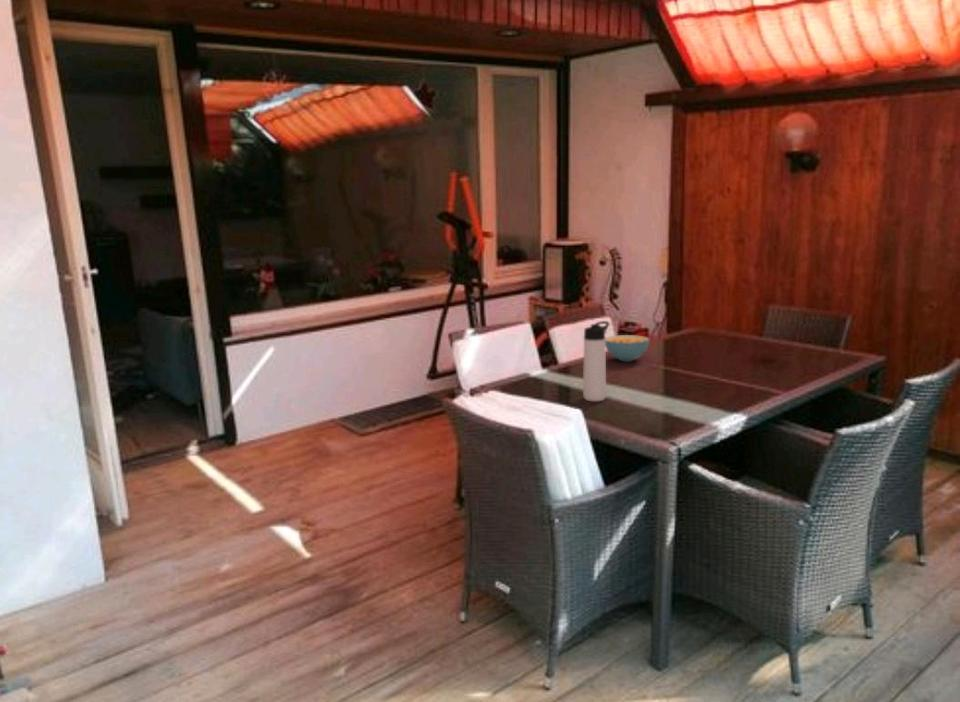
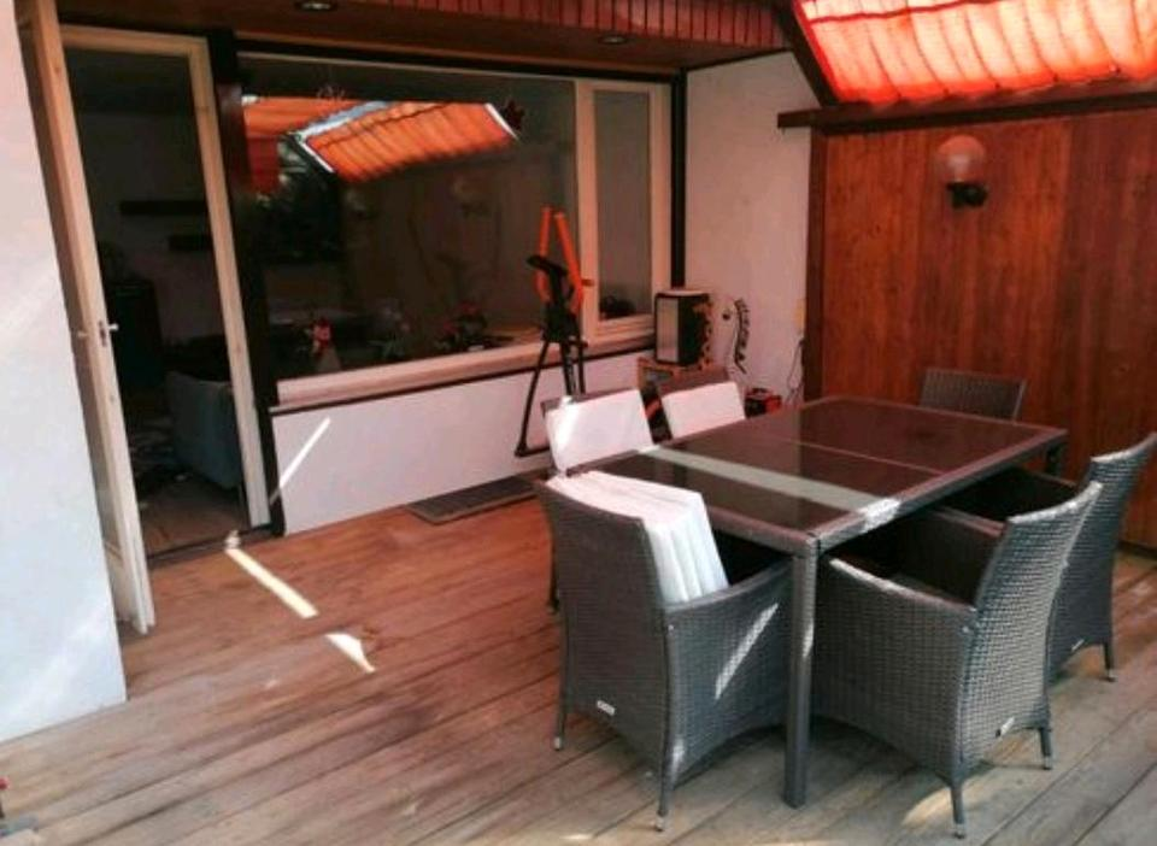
- thermos bottle (597, 361)
- cereal bowl (626, 349)
